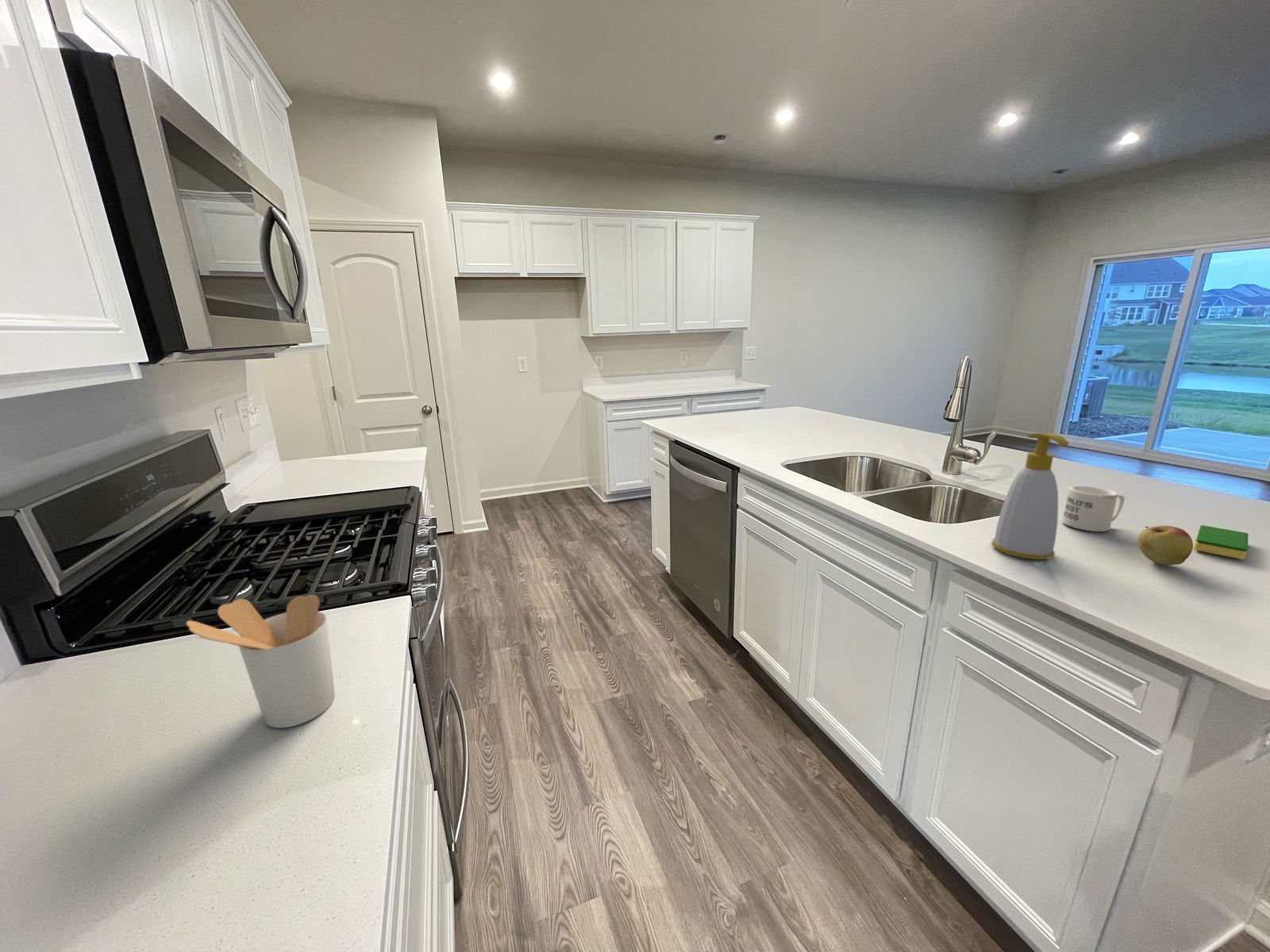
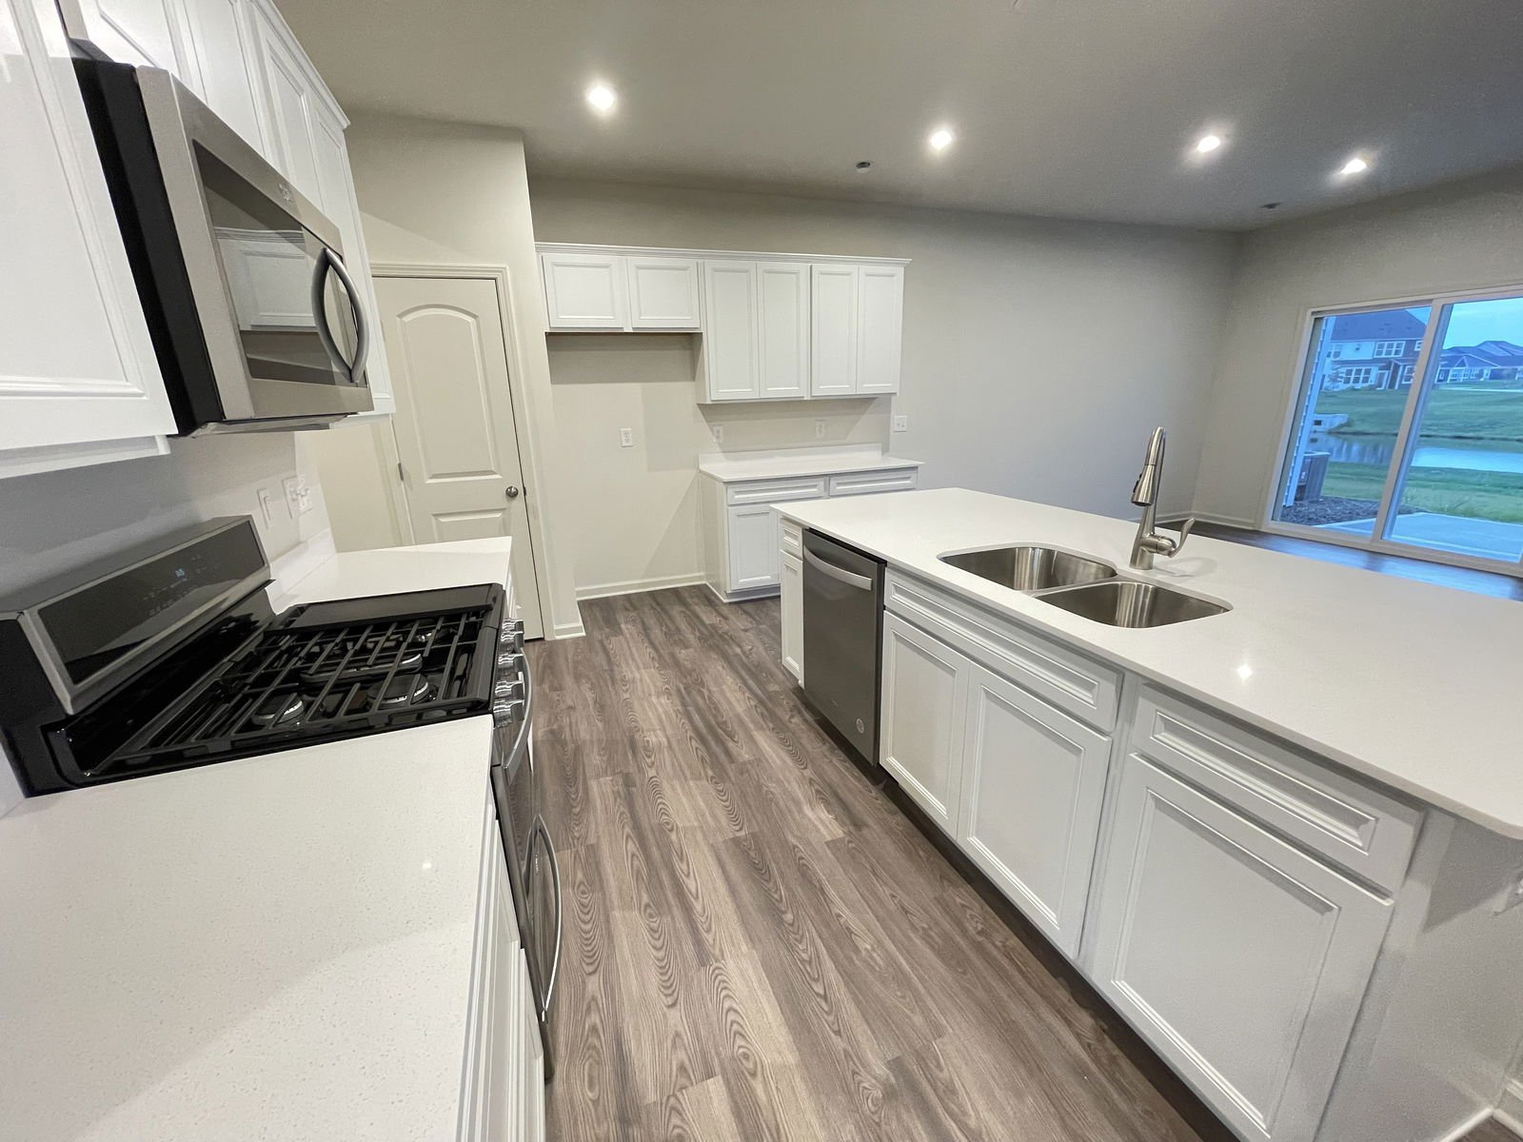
- soap bottle (1033, 493)
- utensil holder (268, 660)
- mug (1095, 508)
- apple (1163, 545)
- dish sponge (1221, 541)
